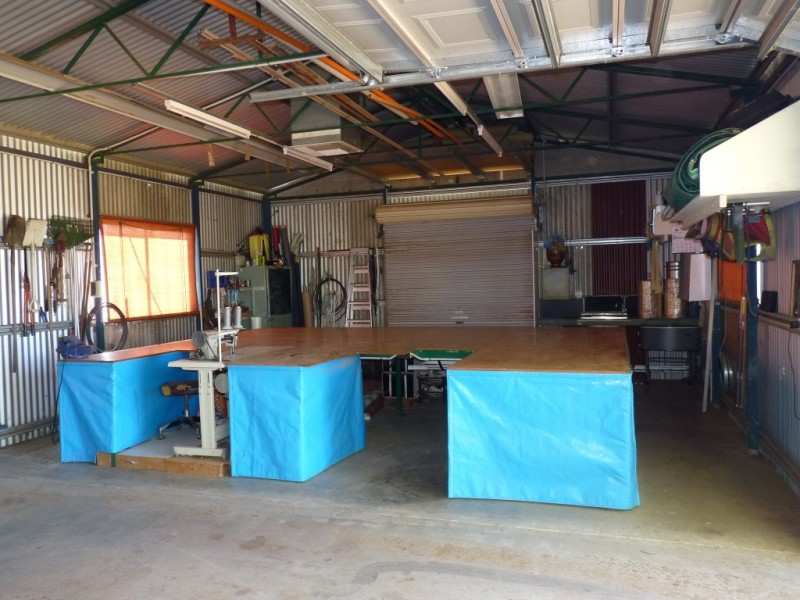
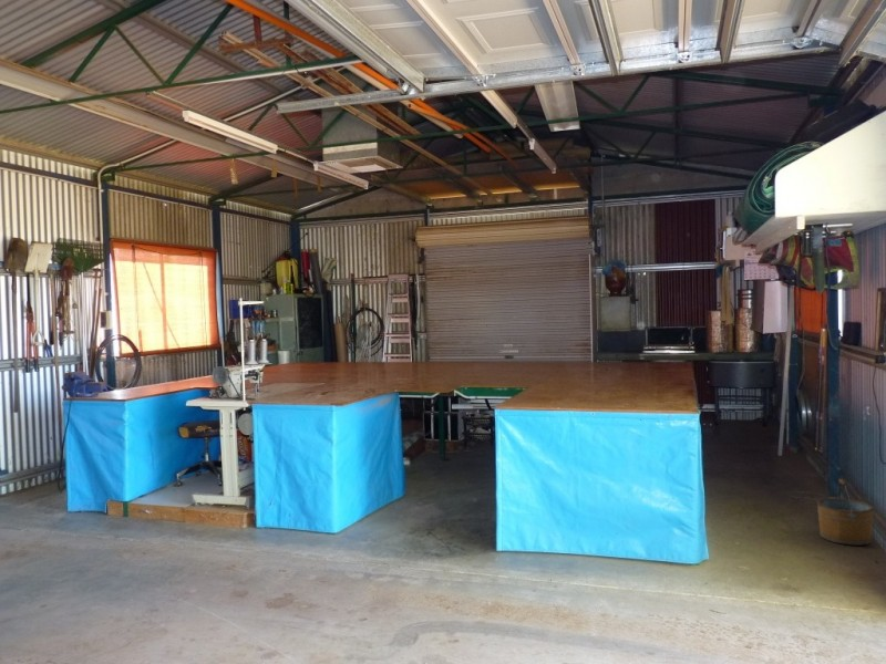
+ bucket (844, 508)
